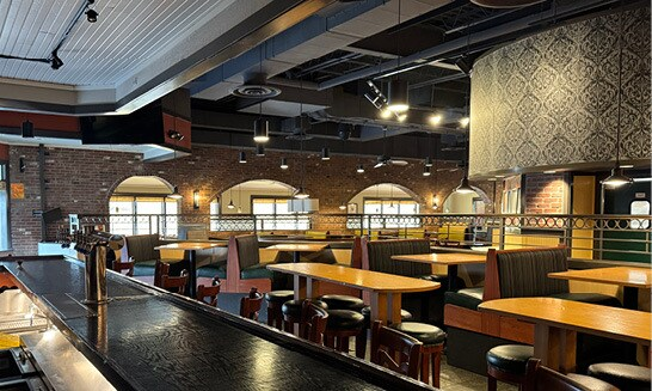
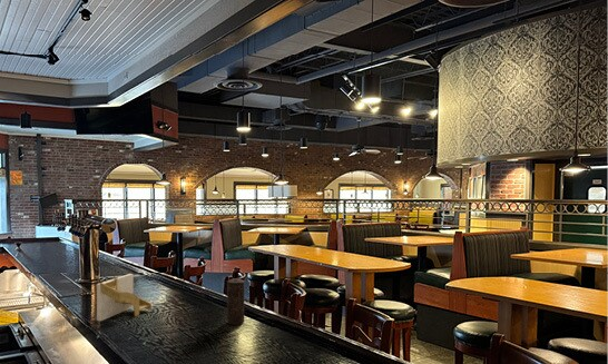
+ napkin holder (125, 296)
+ candle (235, 301)
